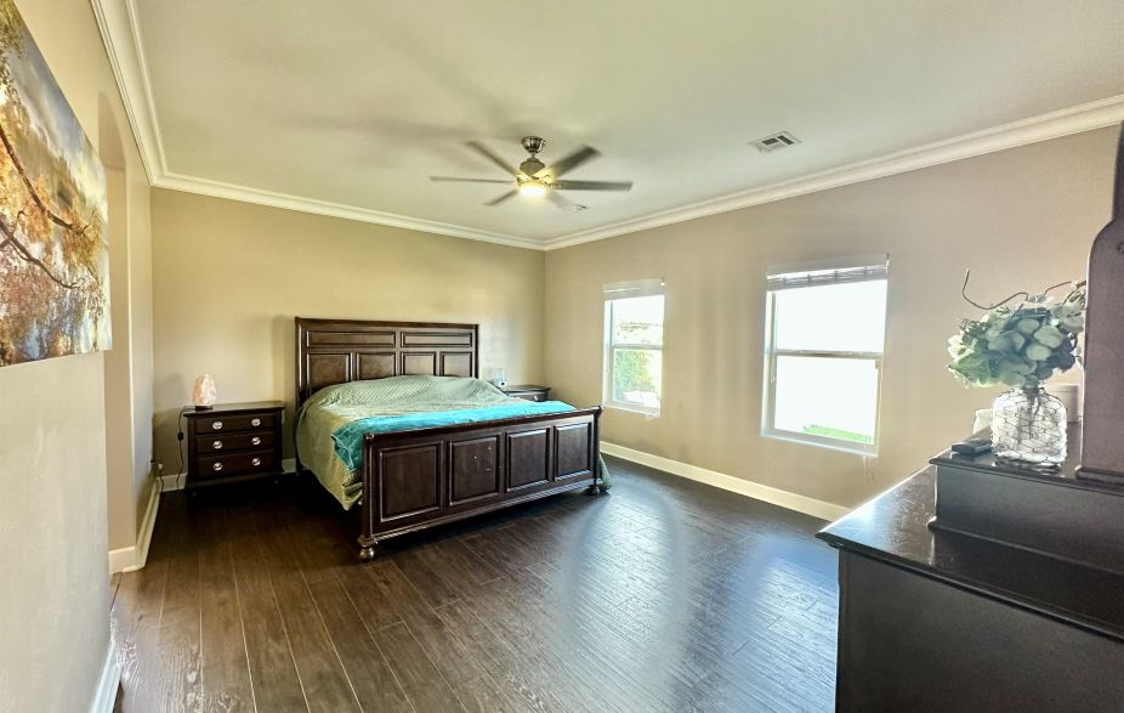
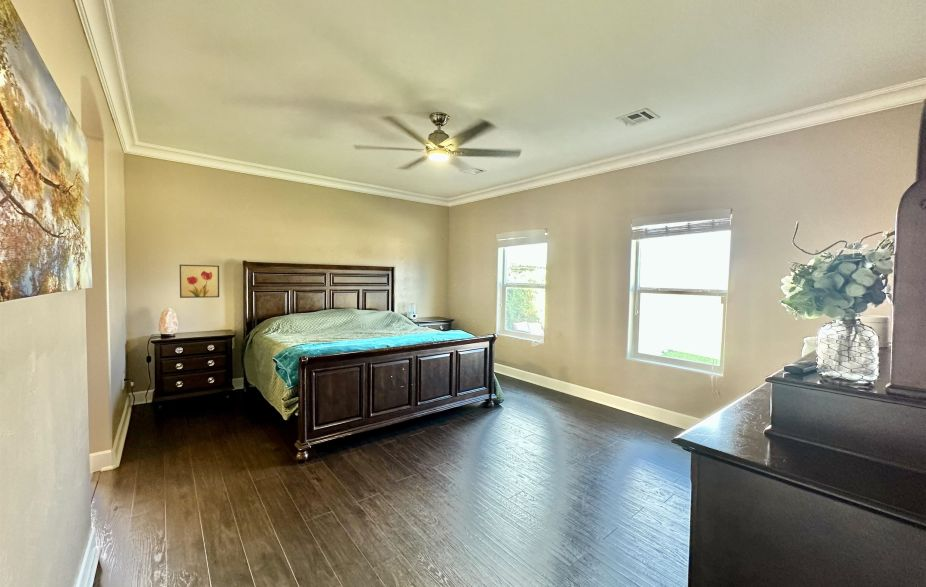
+ wall art (199, 281)
